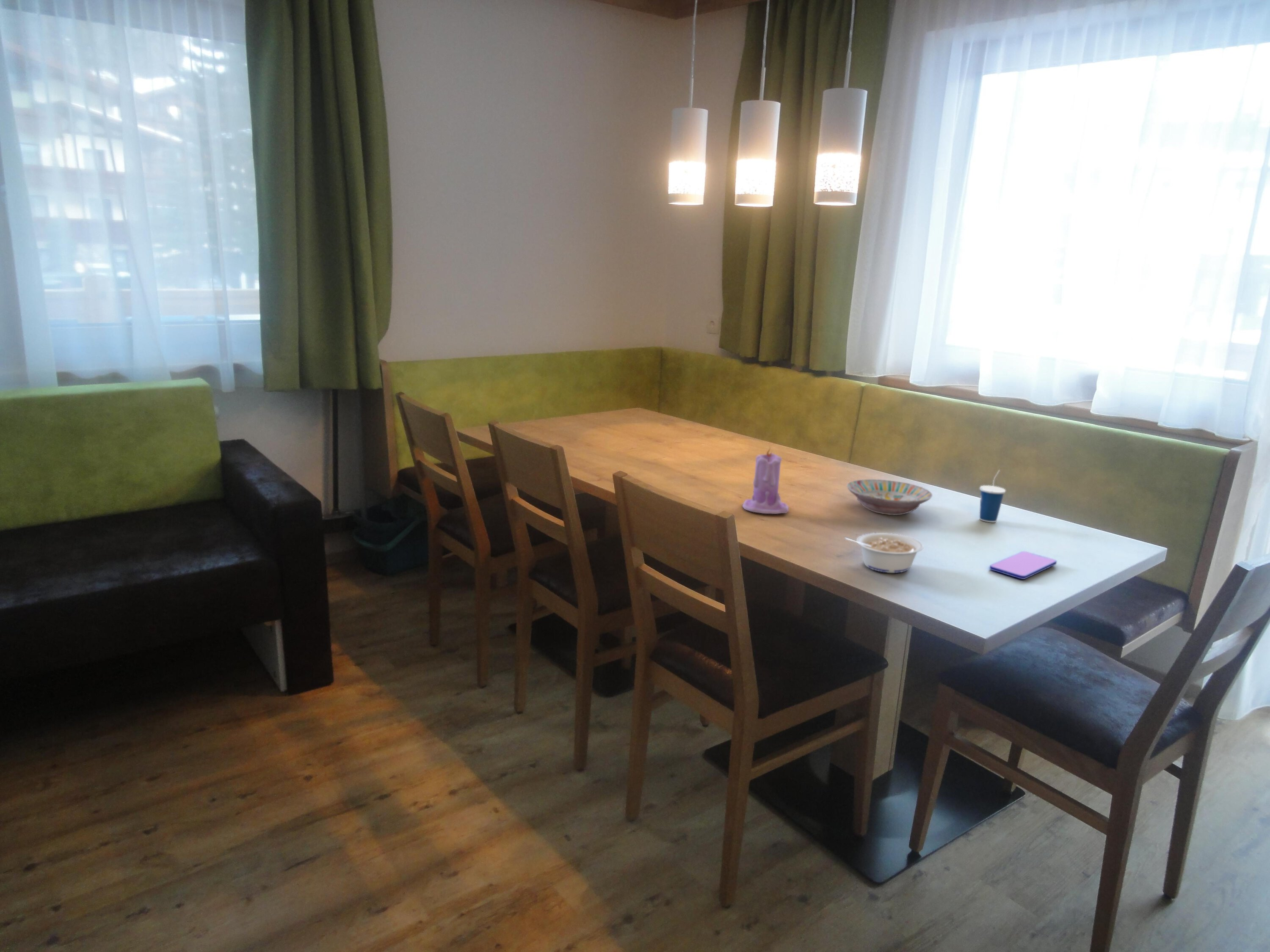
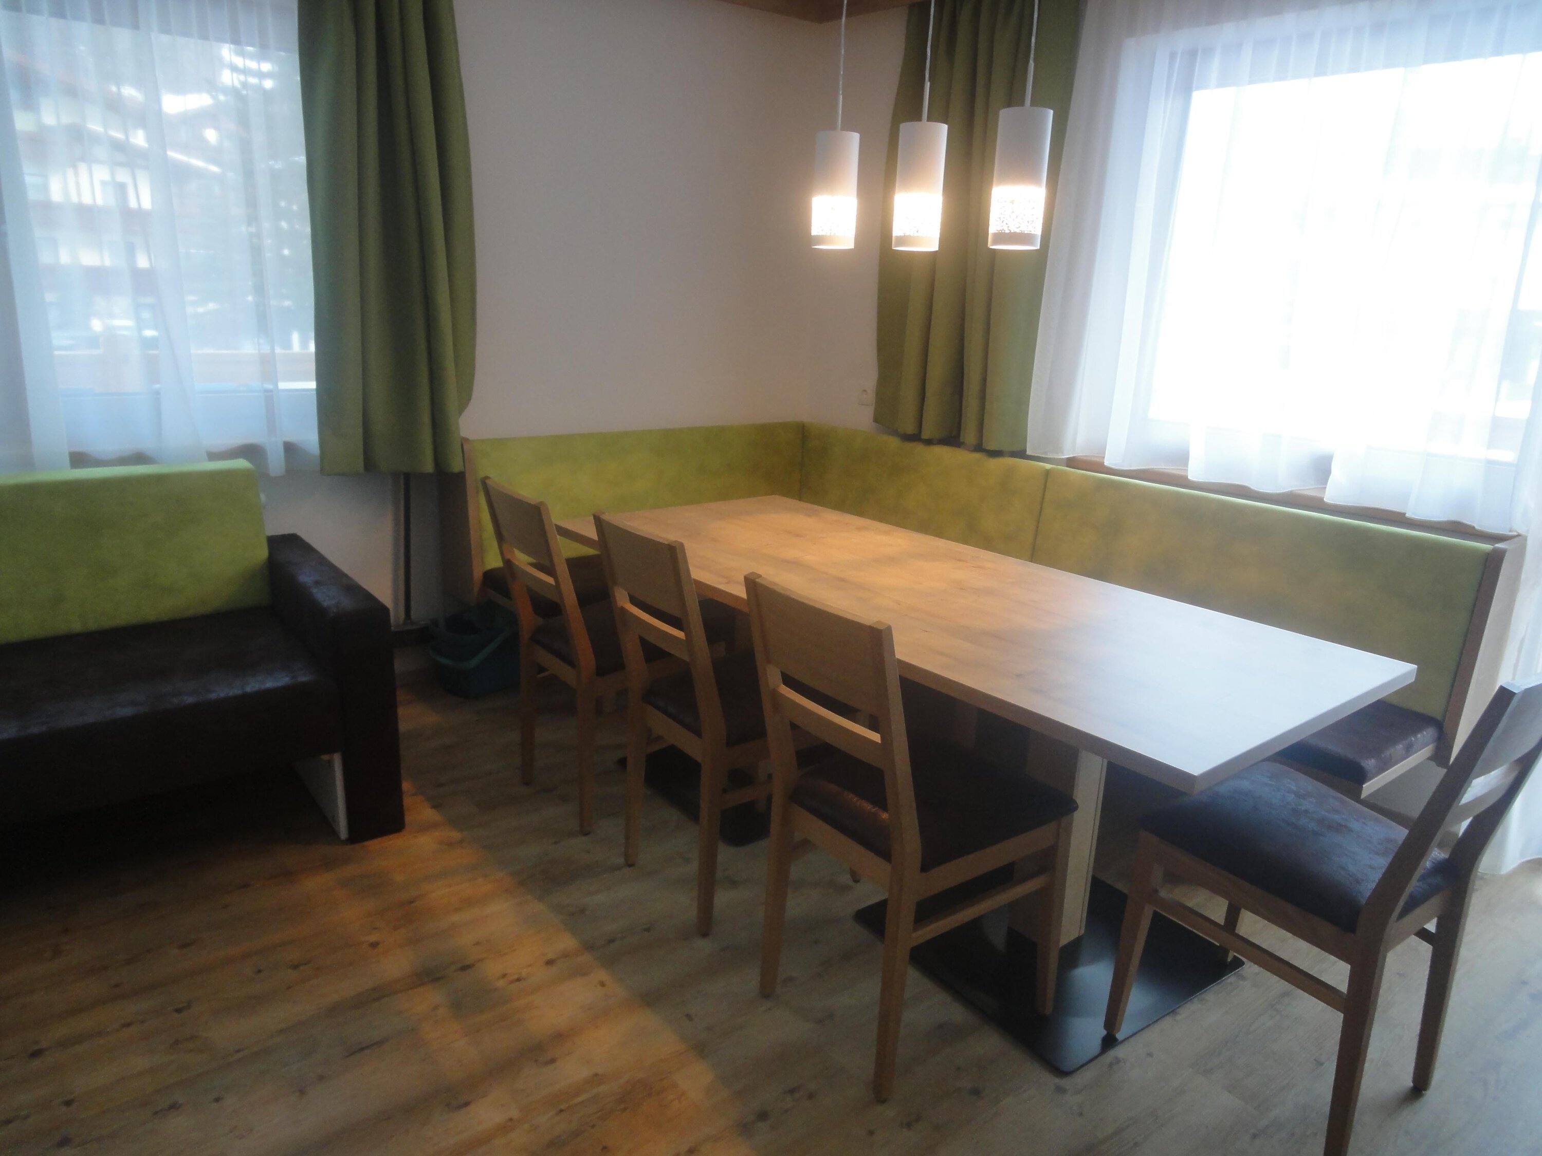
- smartphone (1023, 564)
- cup (991, 495)
- candle (768, 477)
- legume (886, 552)
- bowl (888, 499)
